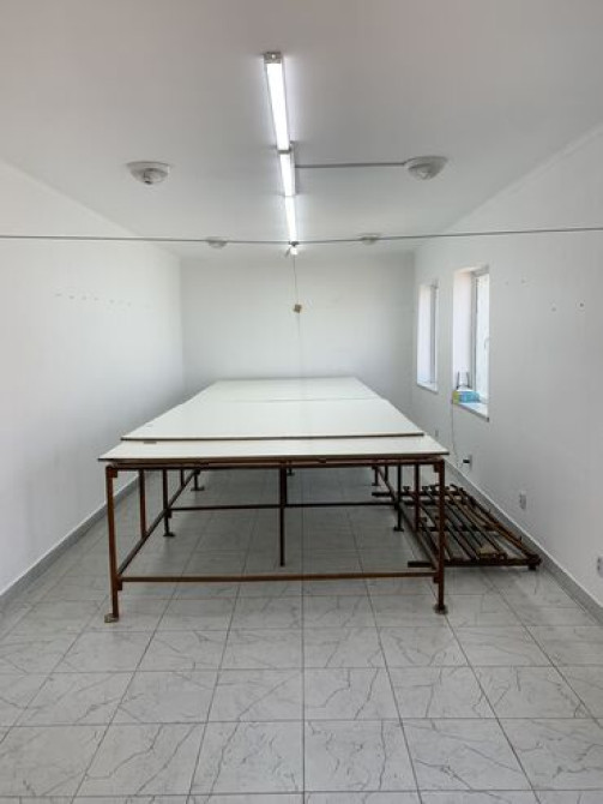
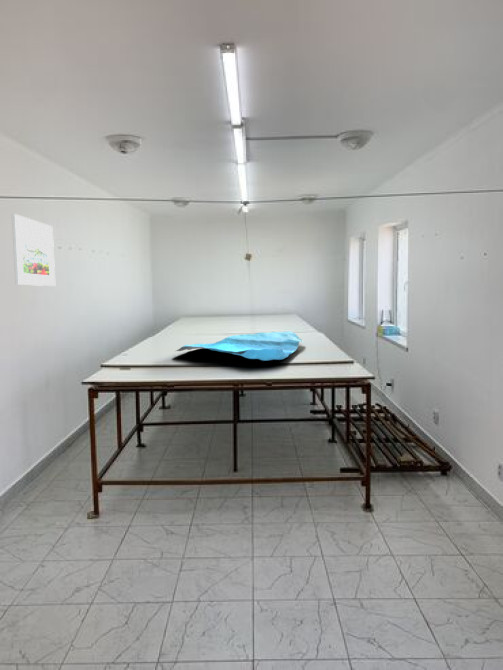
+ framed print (35, 253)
+ fabric roll (240, 341)
